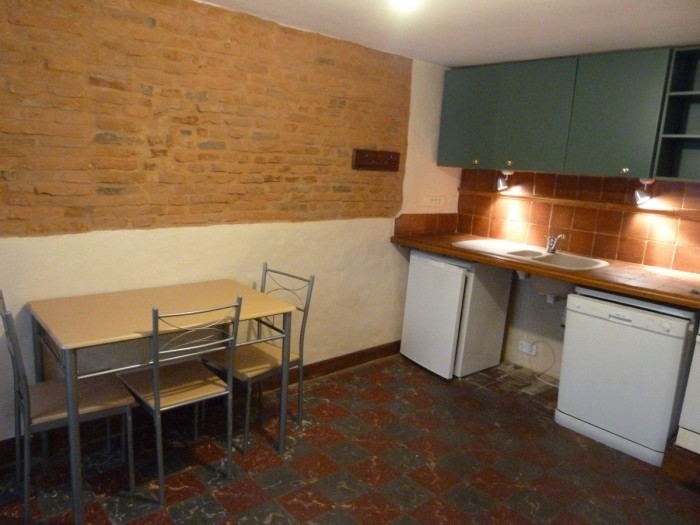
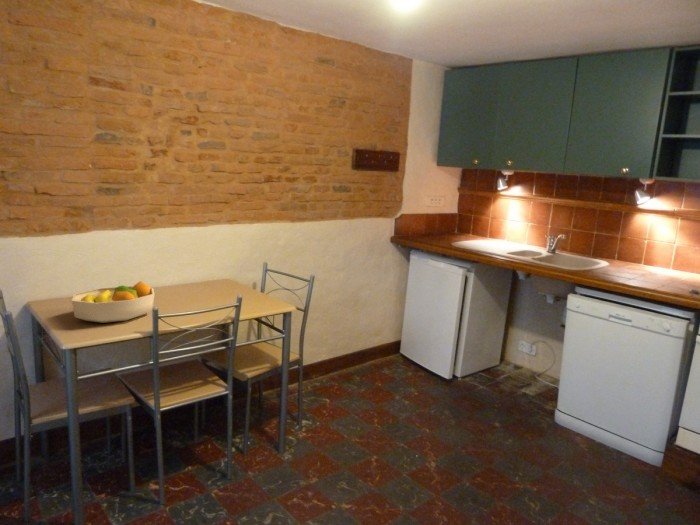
+ fruit bowl (115, 299)
